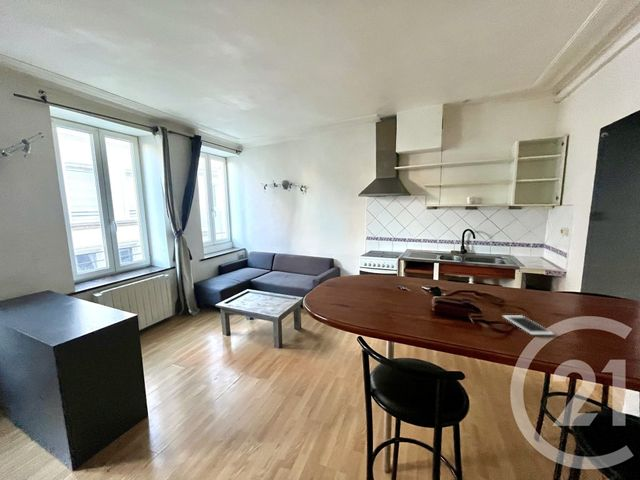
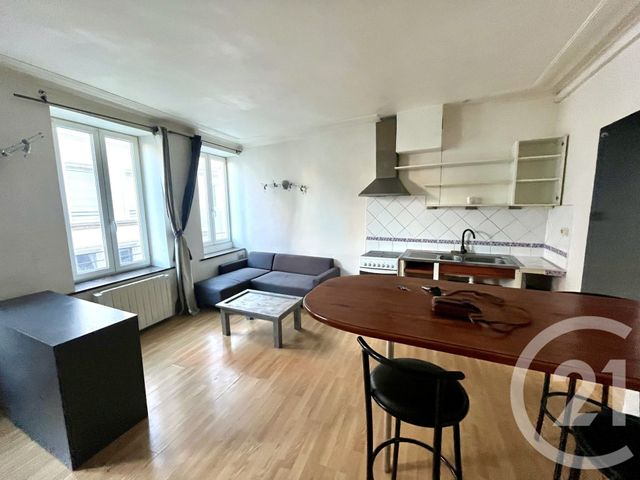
- cell phone (526, 324)
